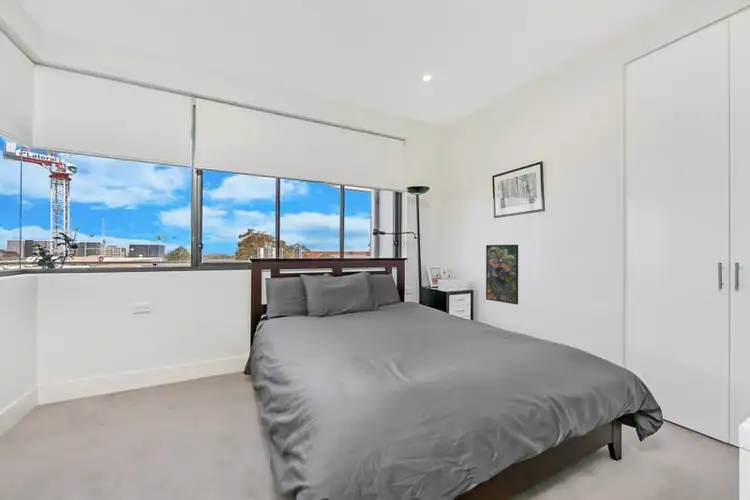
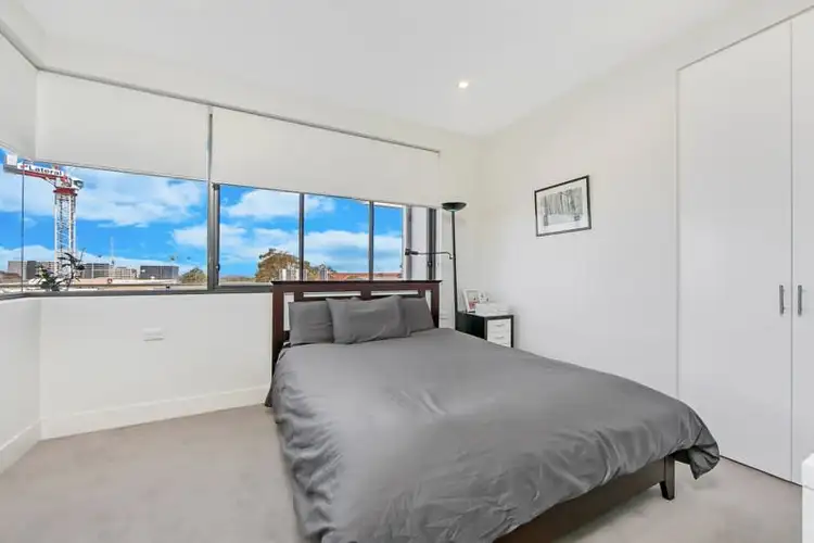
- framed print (501, 273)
